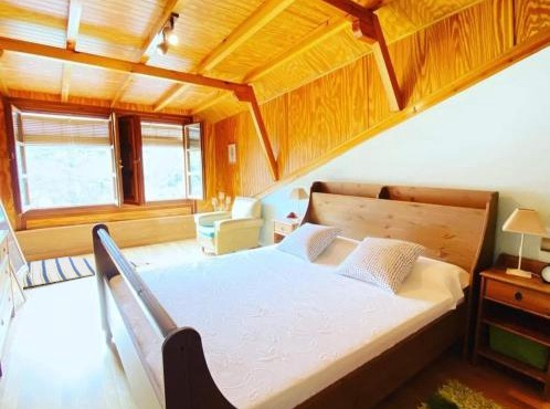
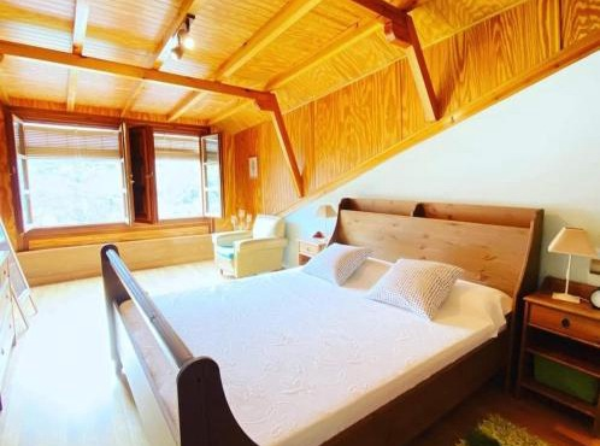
- rug (81, 264)
